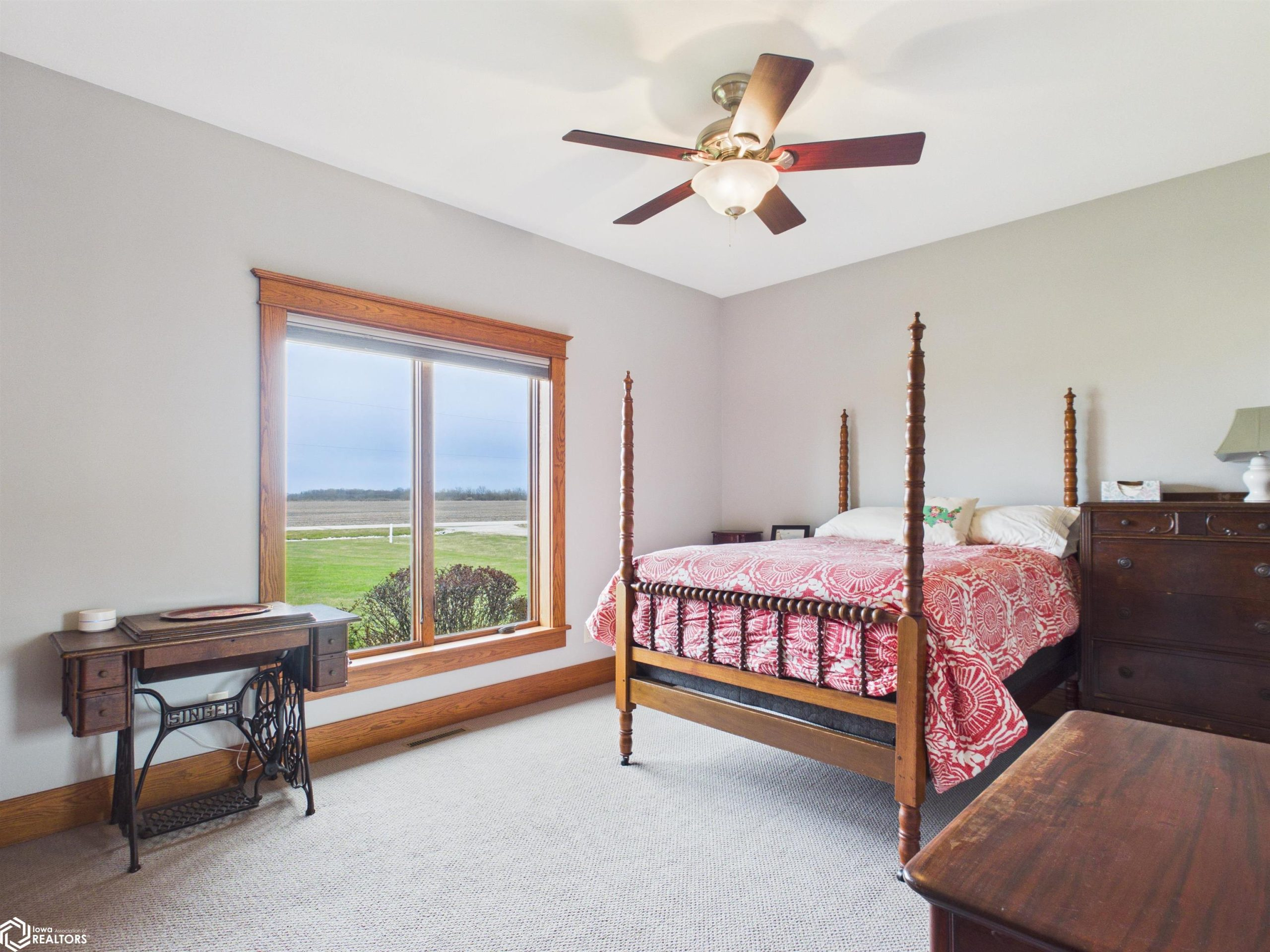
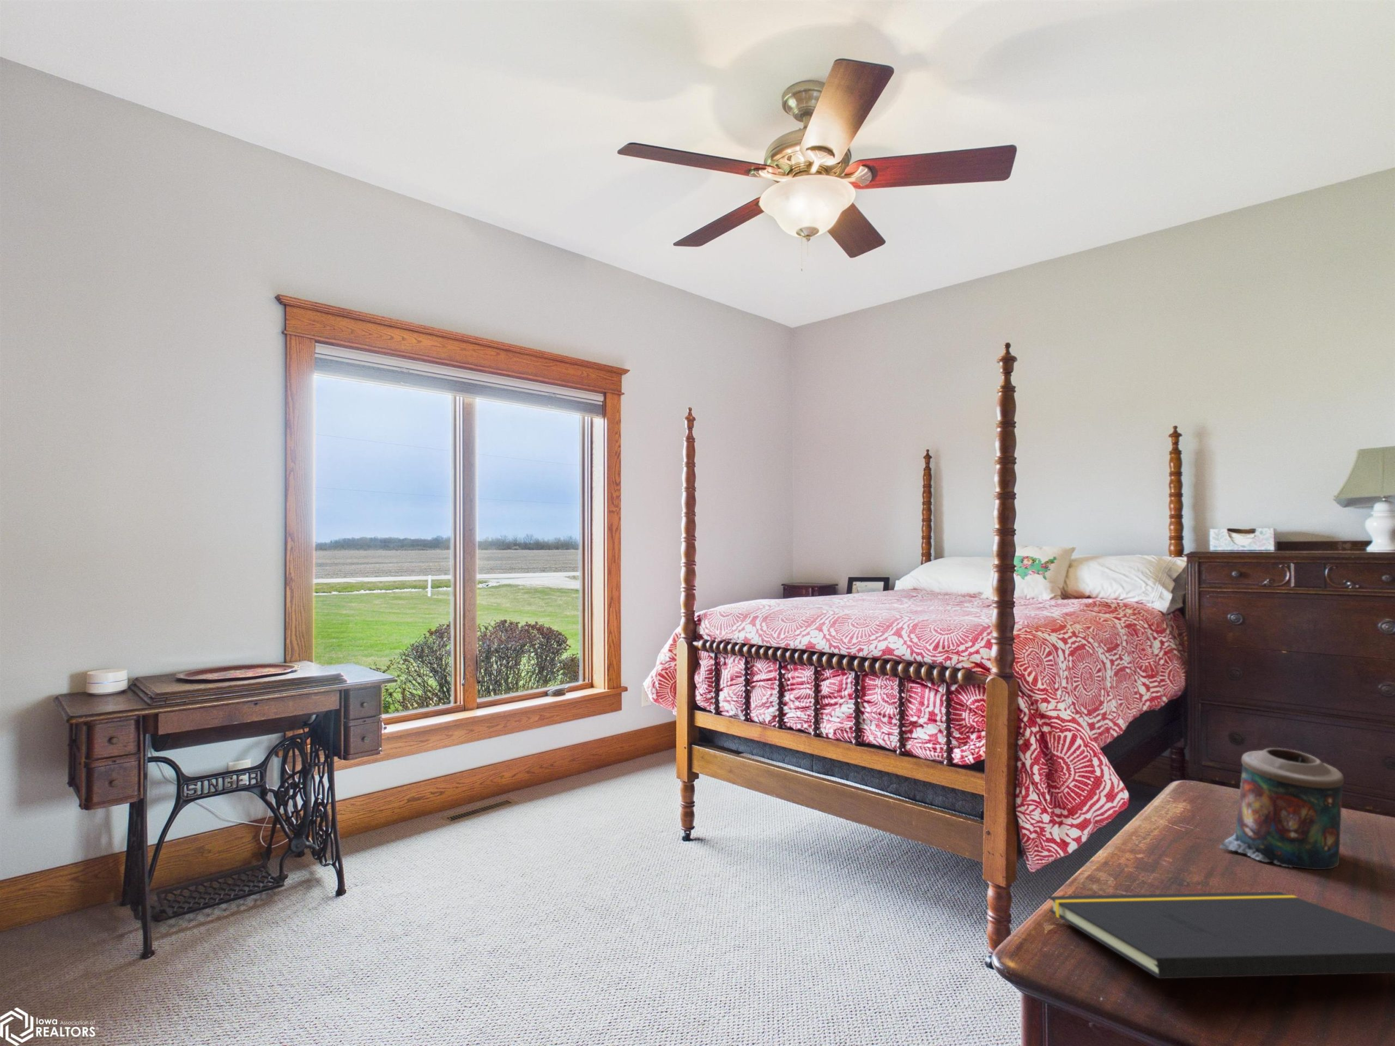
+ notepad (1227, 930)
+ candle (1273, 801)
